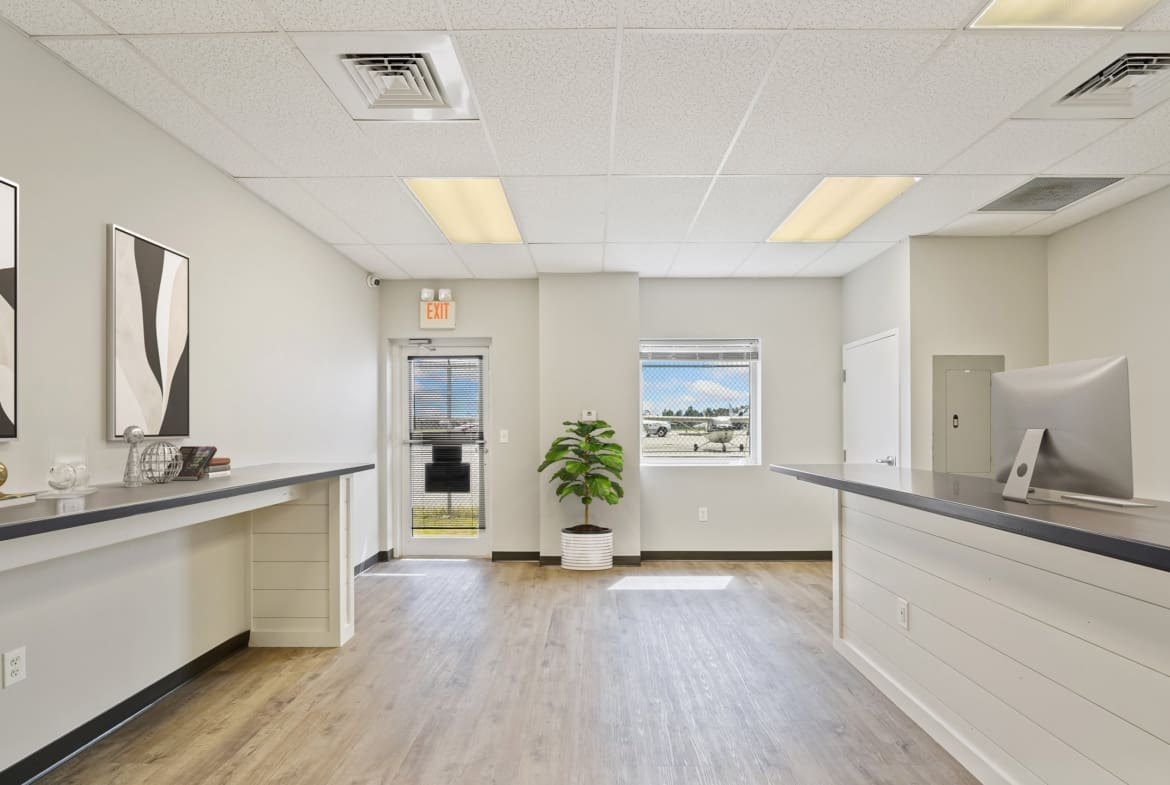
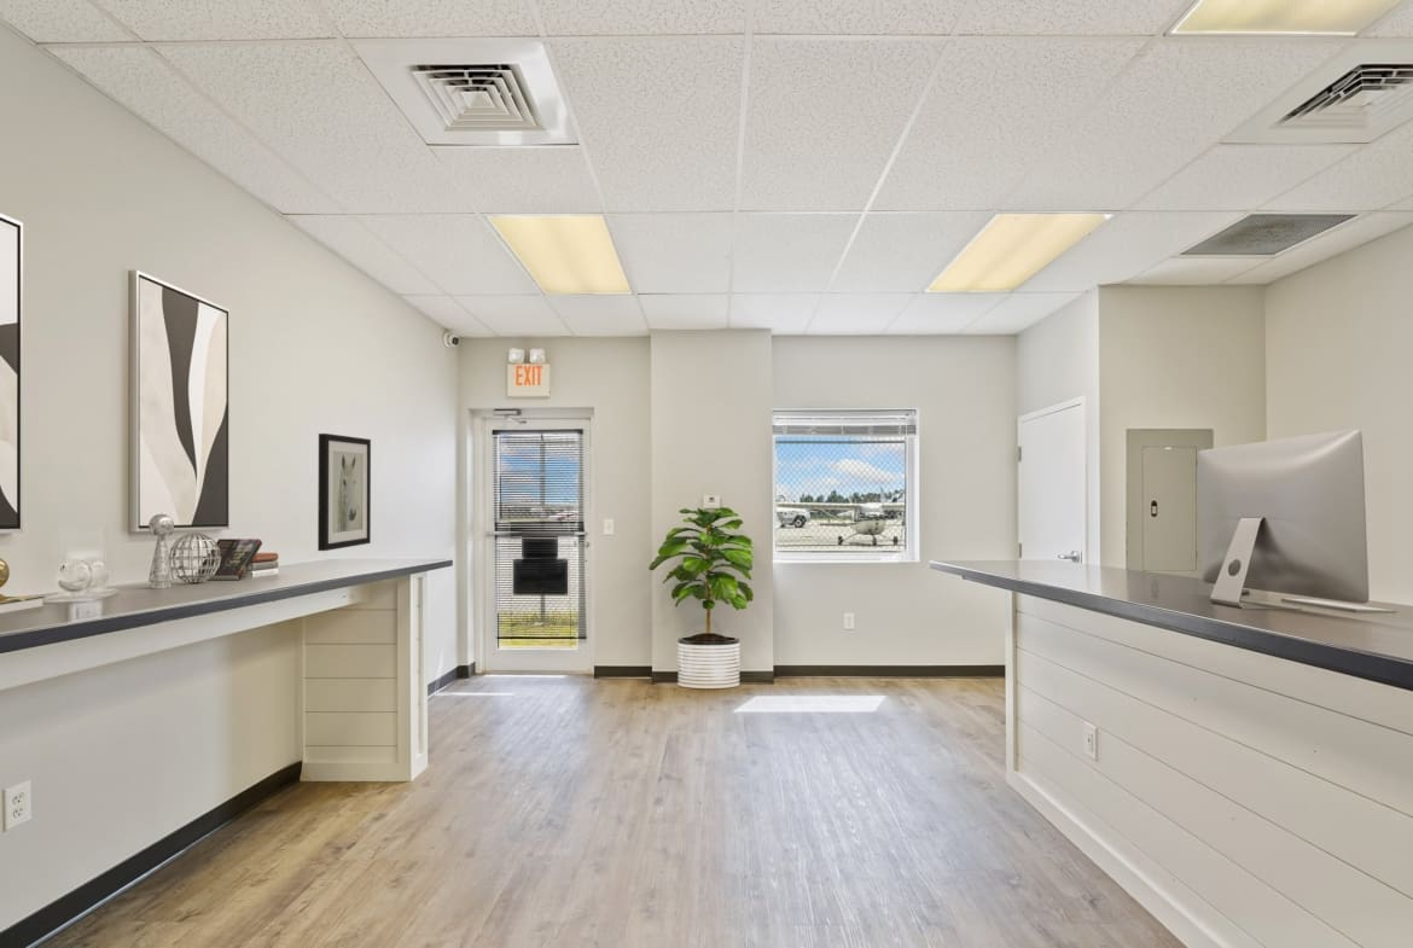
+ wall art (345, 492)
